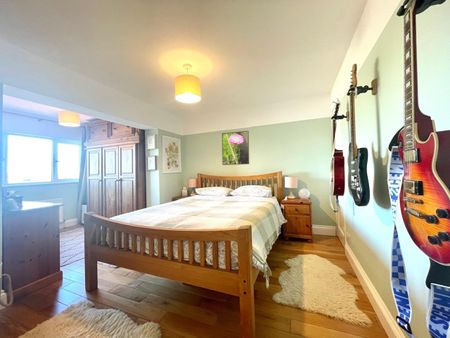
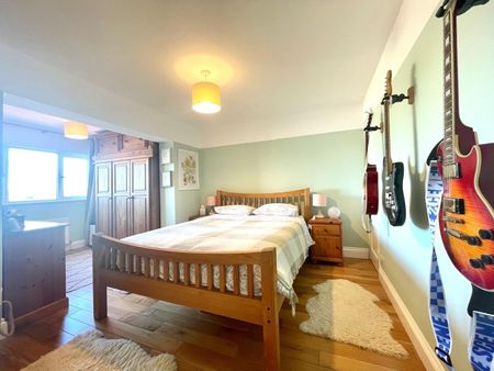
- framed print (235, 148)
